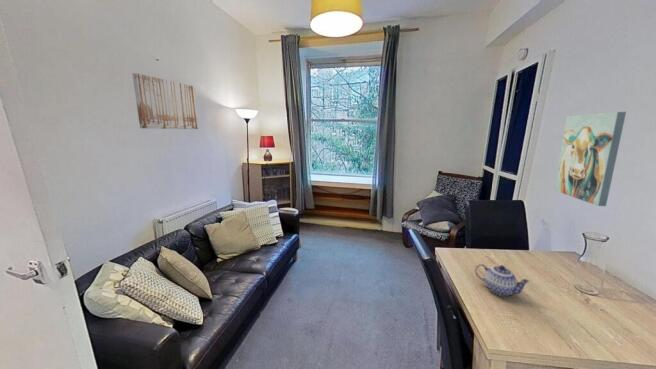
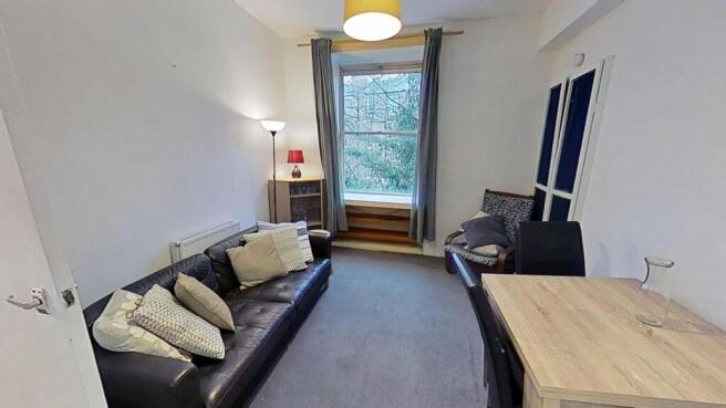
- wall art (584, 157)
- teapot (500, 278)
- wall art (170, 105)
